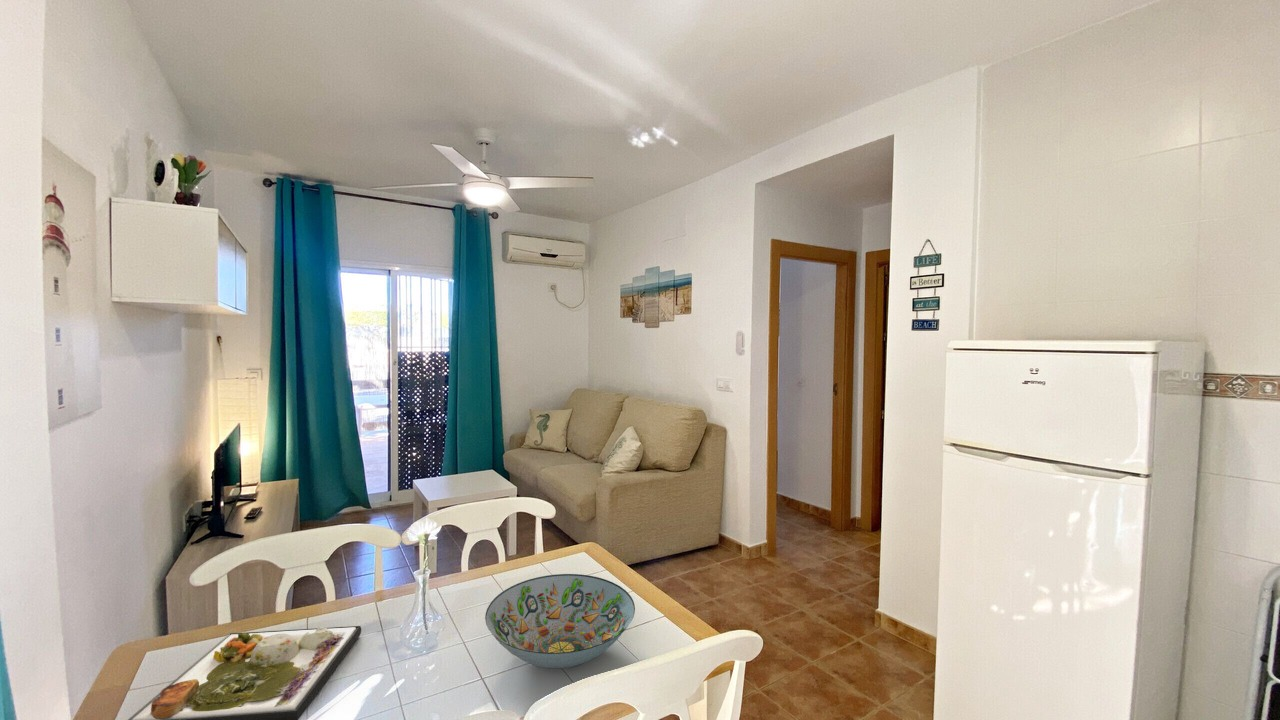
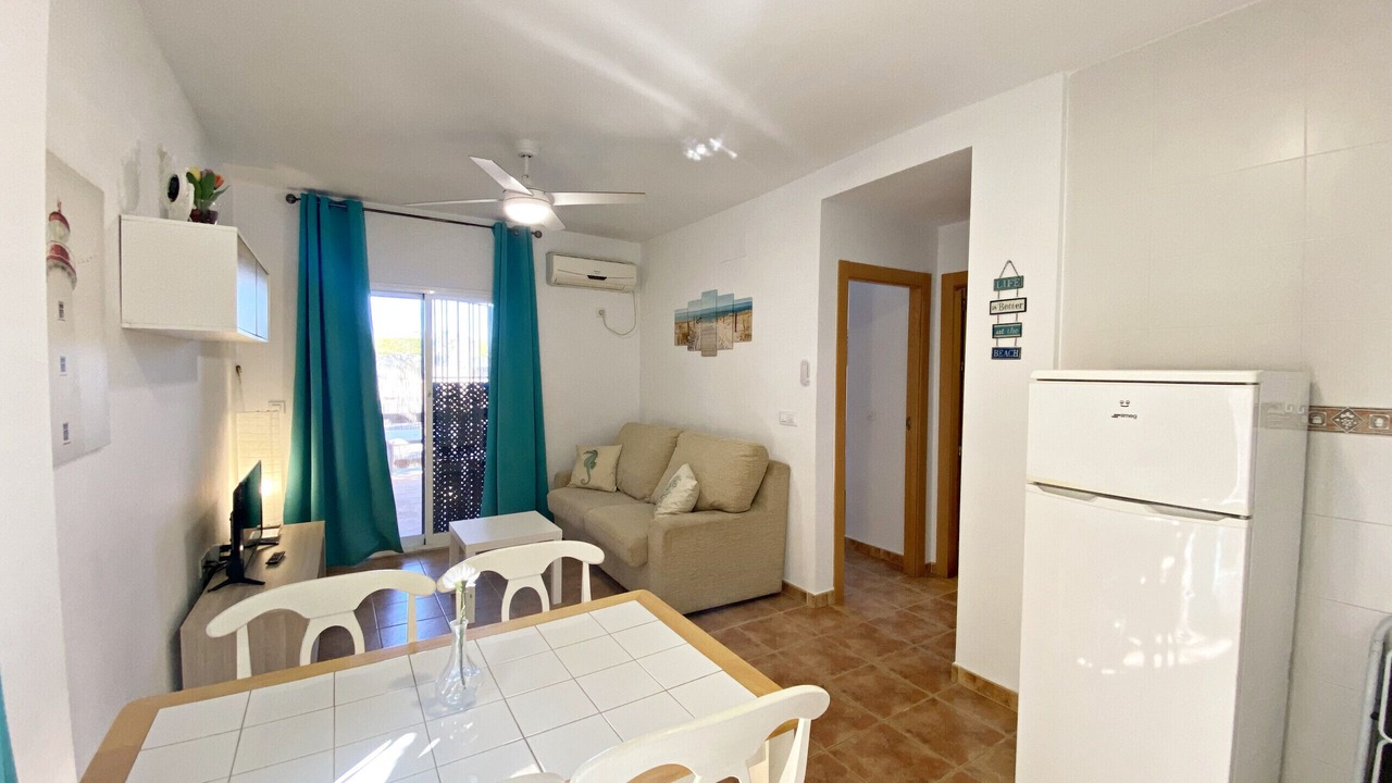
- decorative bowl (561, 629)
- dinner plate (259, 665)
